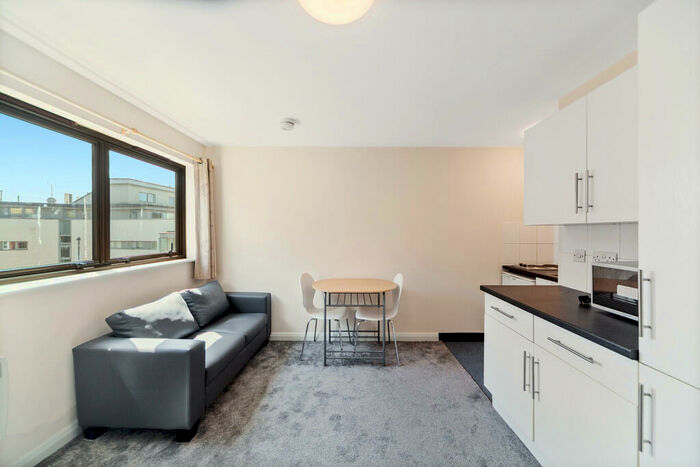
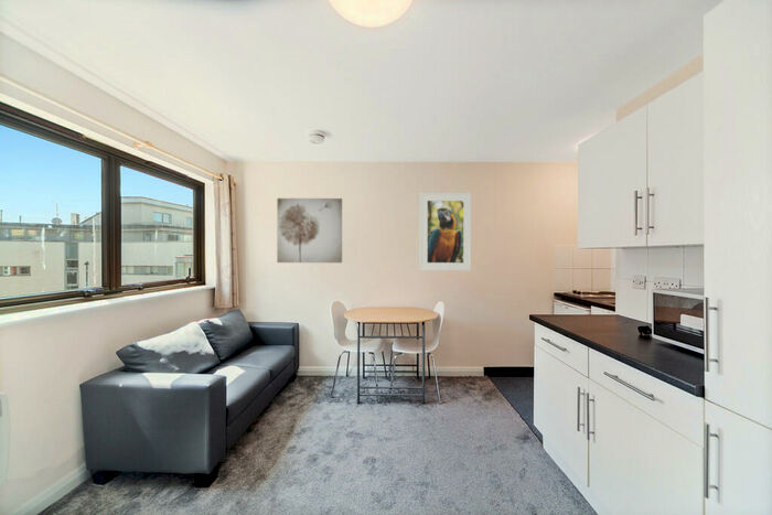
+ wall art (309, 230)
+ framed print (444, 232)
